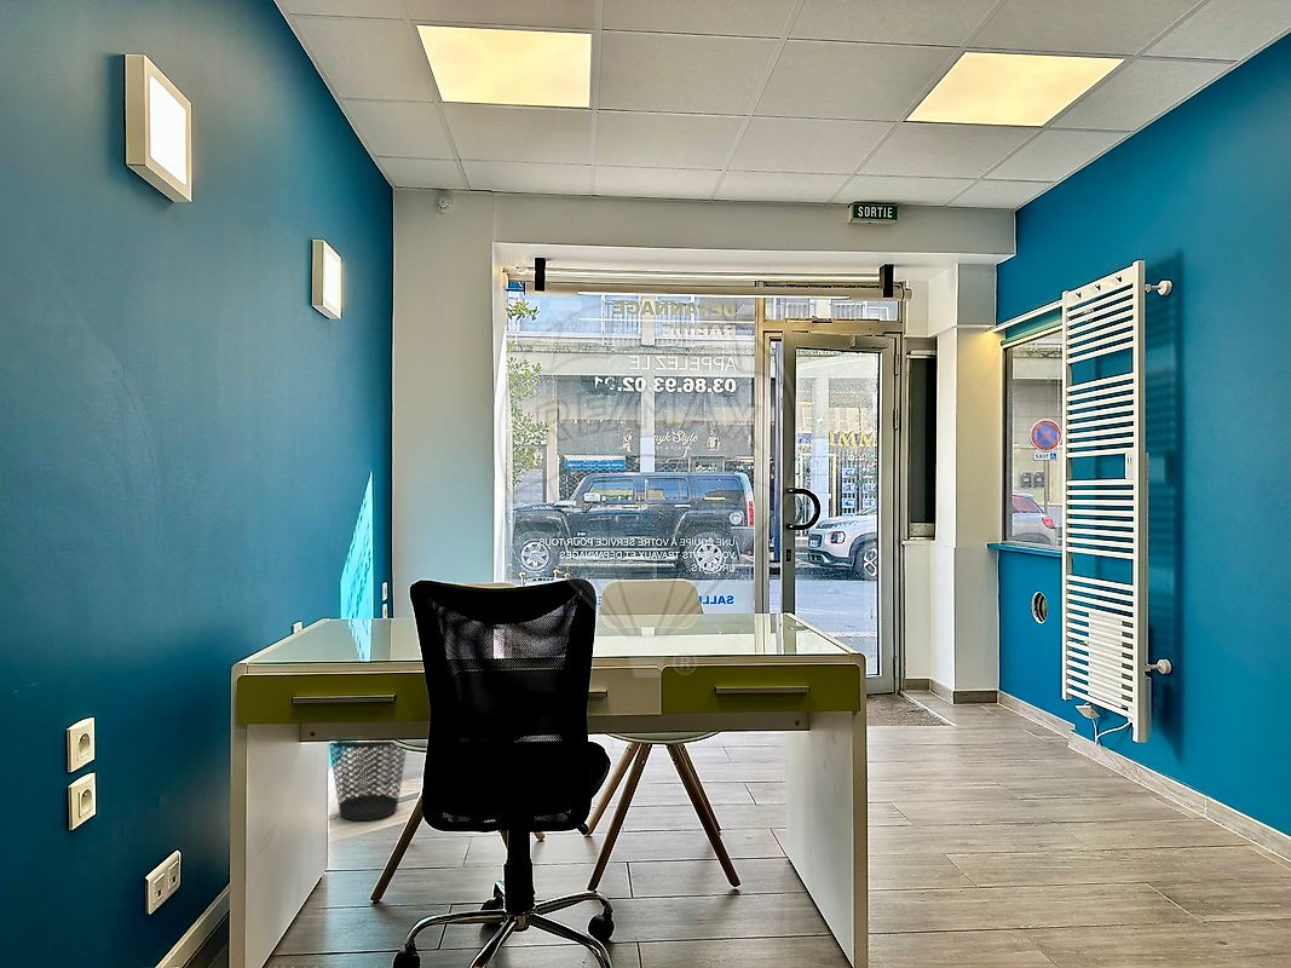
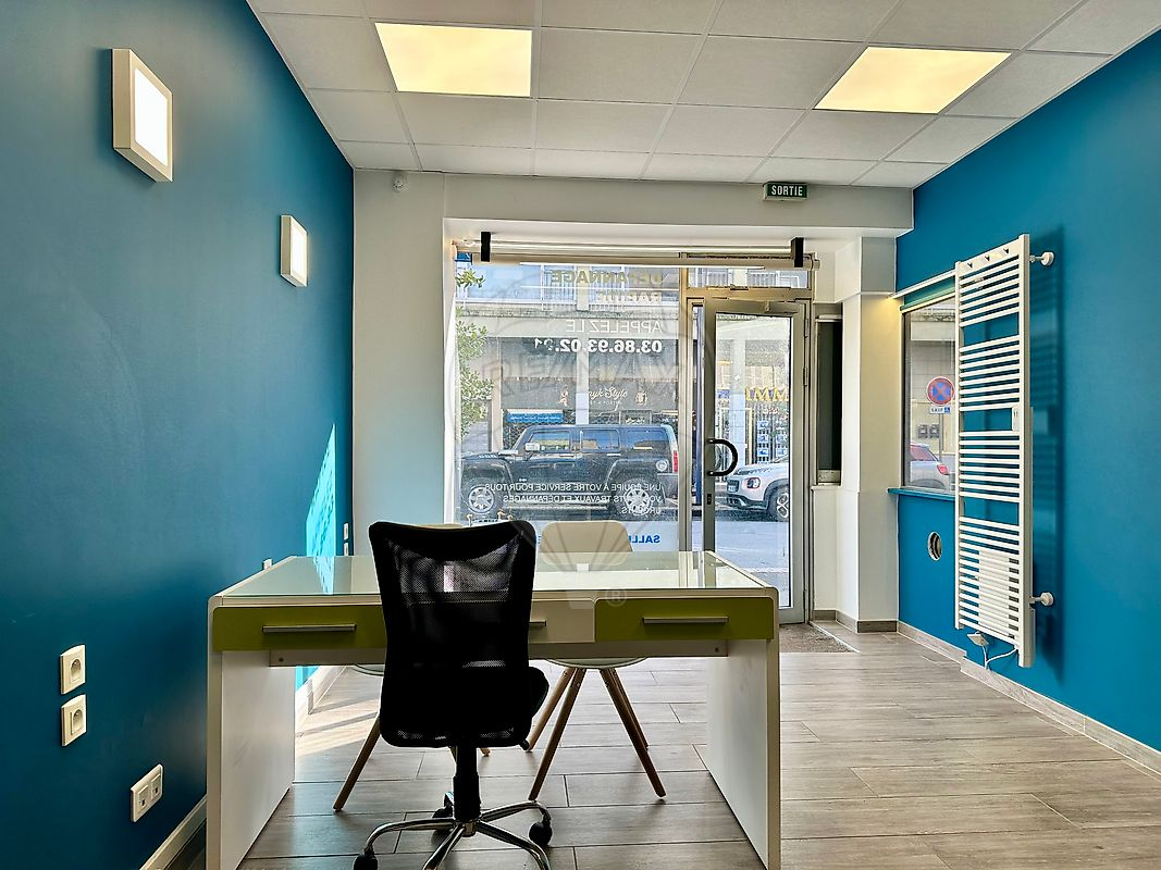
- wastebasket (368, 772)
